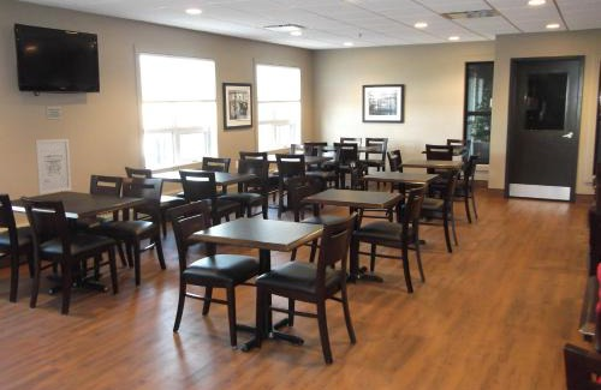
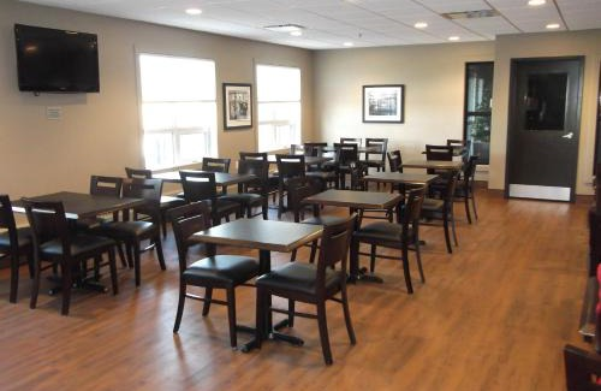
- wall art (53, 166)
